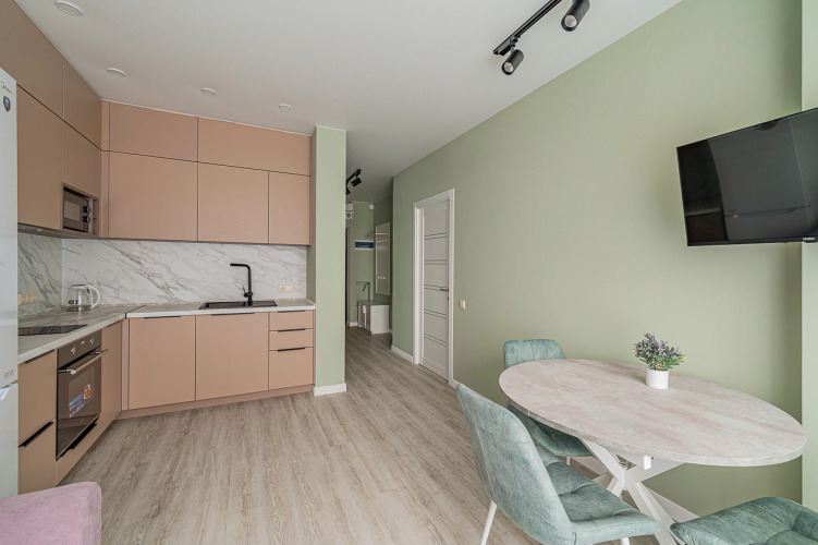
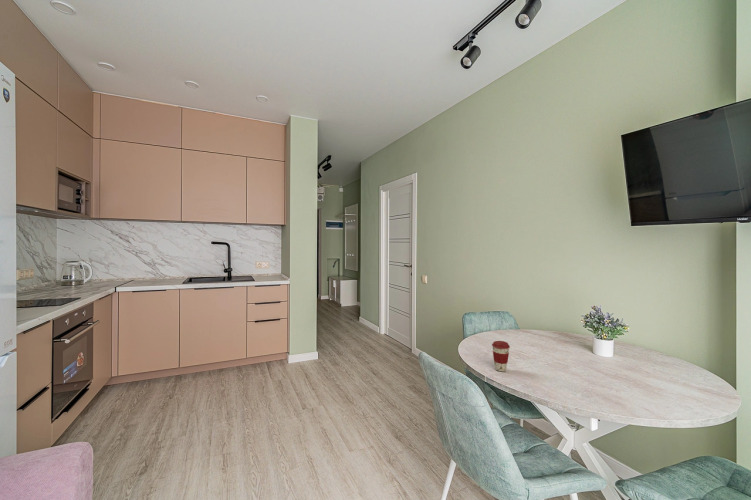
+ coffee cup (500, 356)
